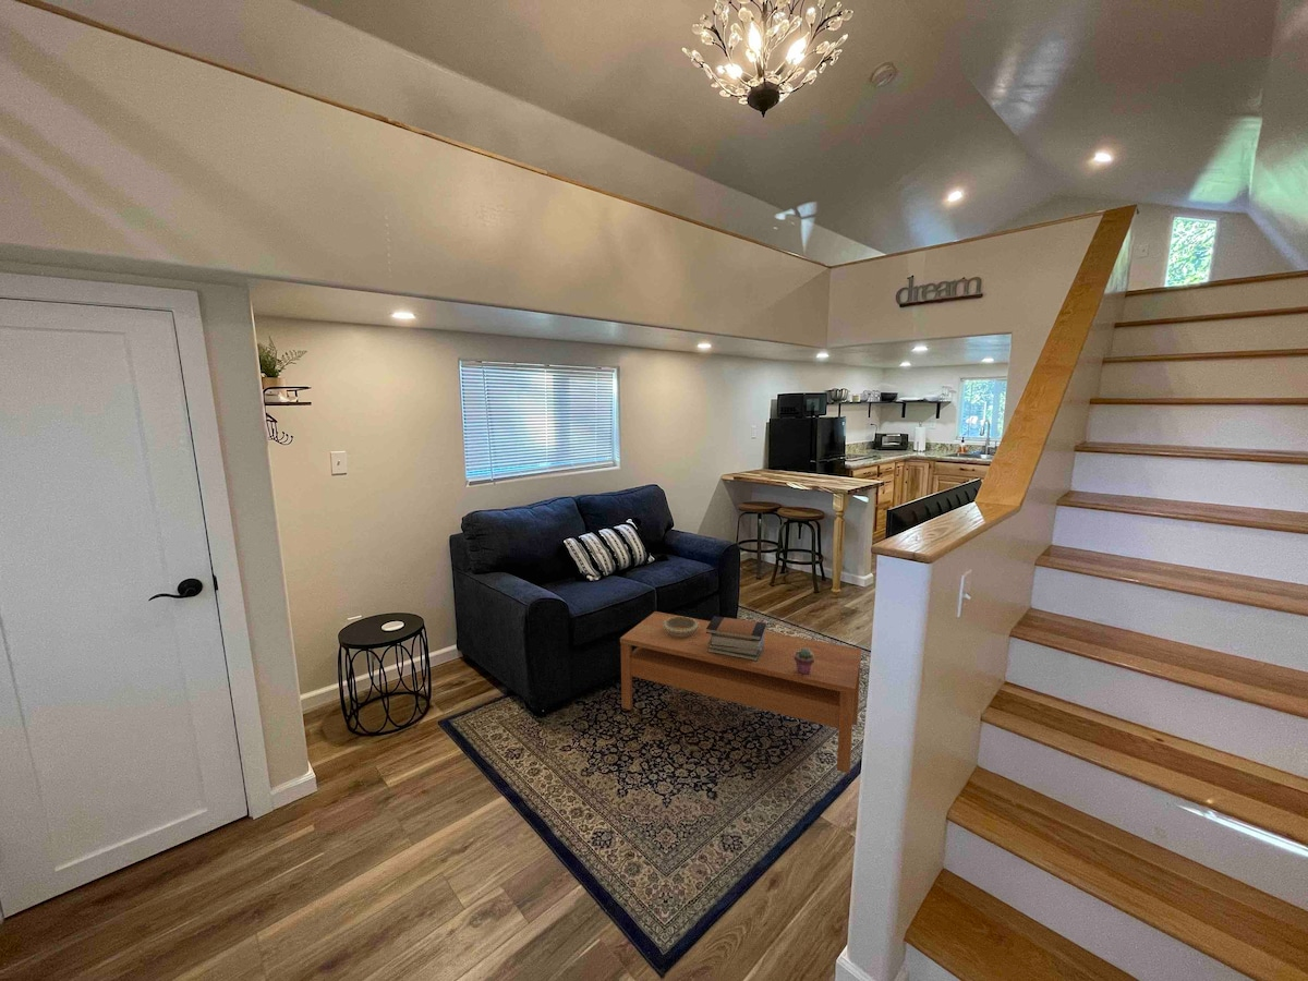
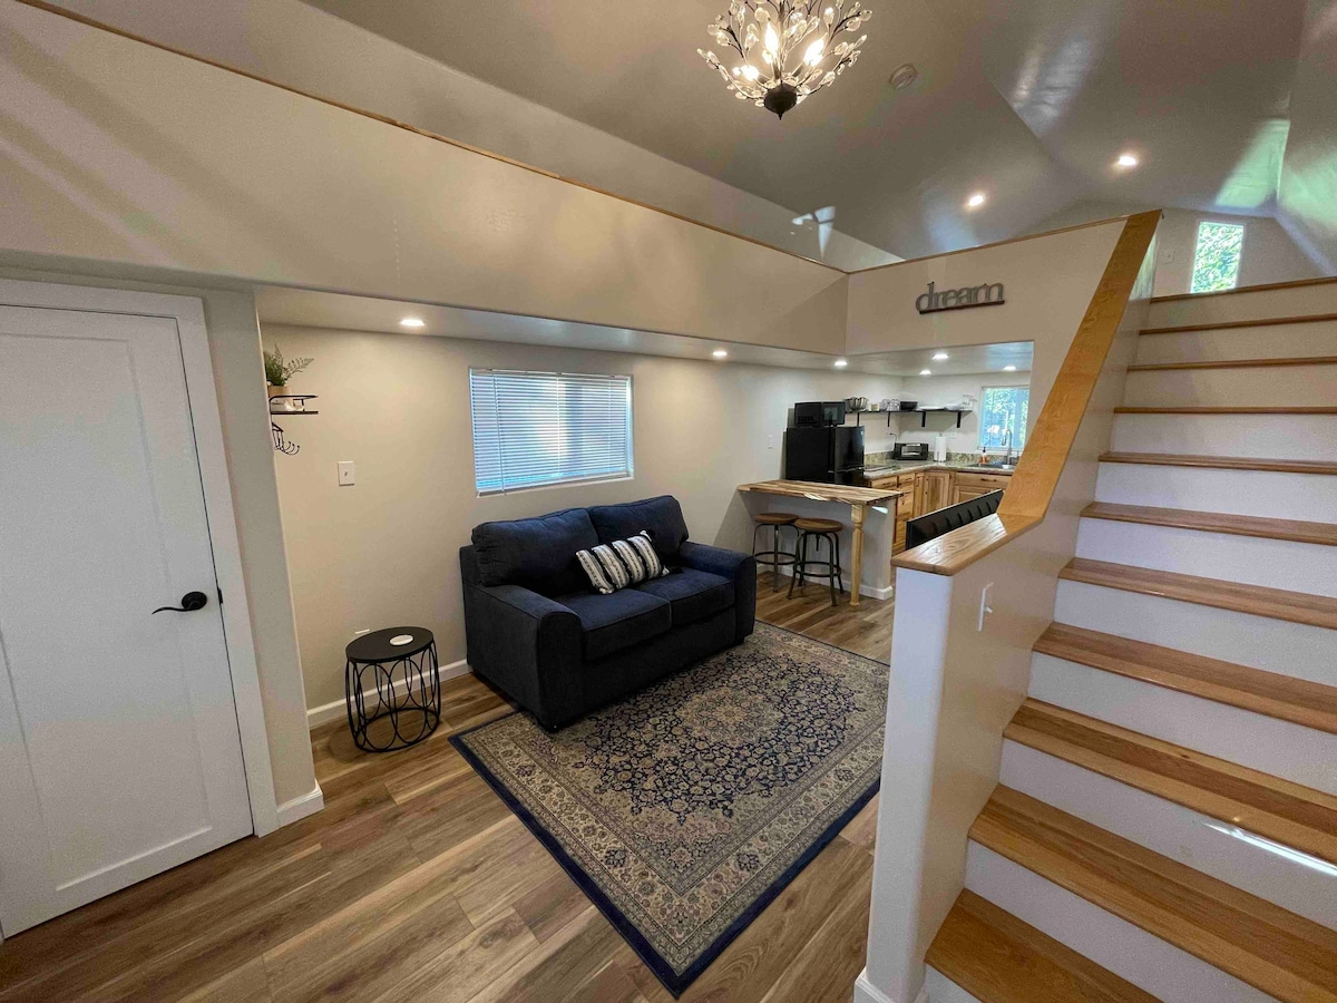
- decorative bowl (680, 626)
- potted succulent (803, 659)
- book stack (736, 638)
- coffee table (736, 679)
